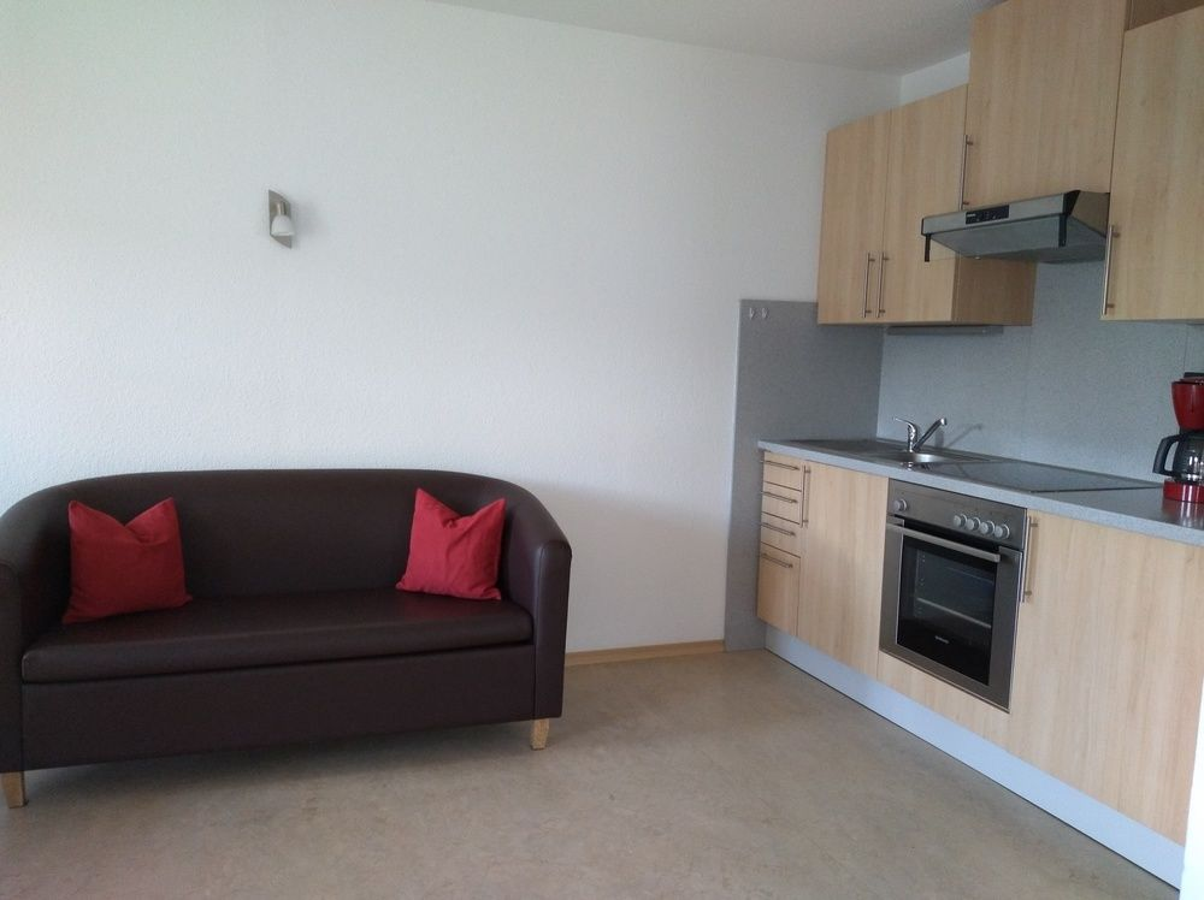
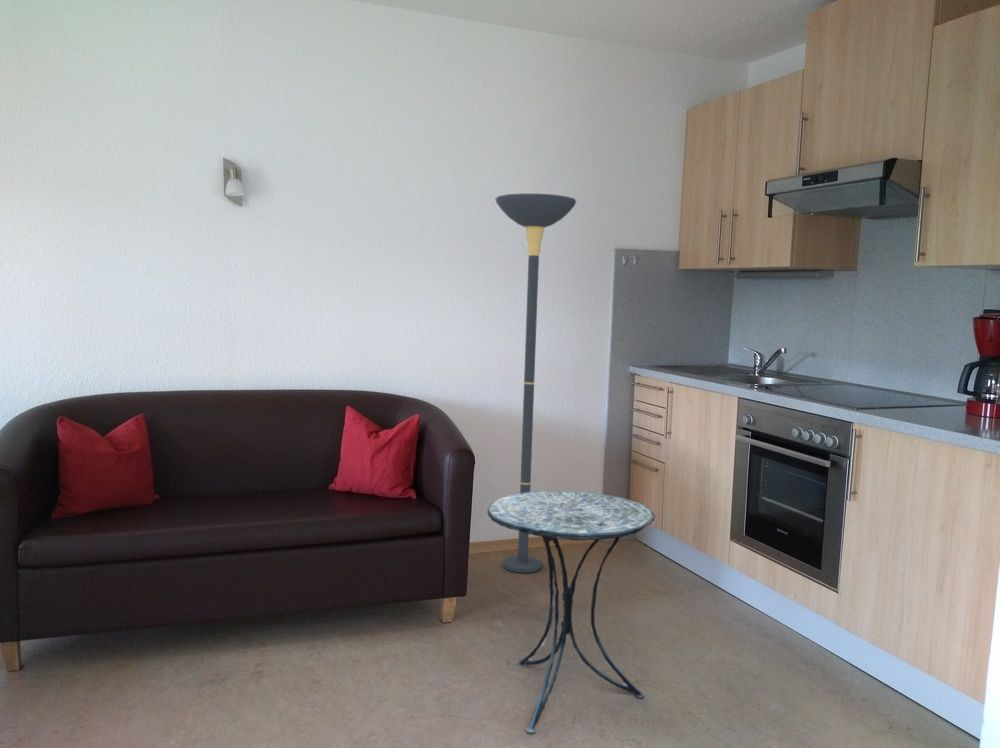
+ side table (566, 602)
+ floor lamp (529, 386)
